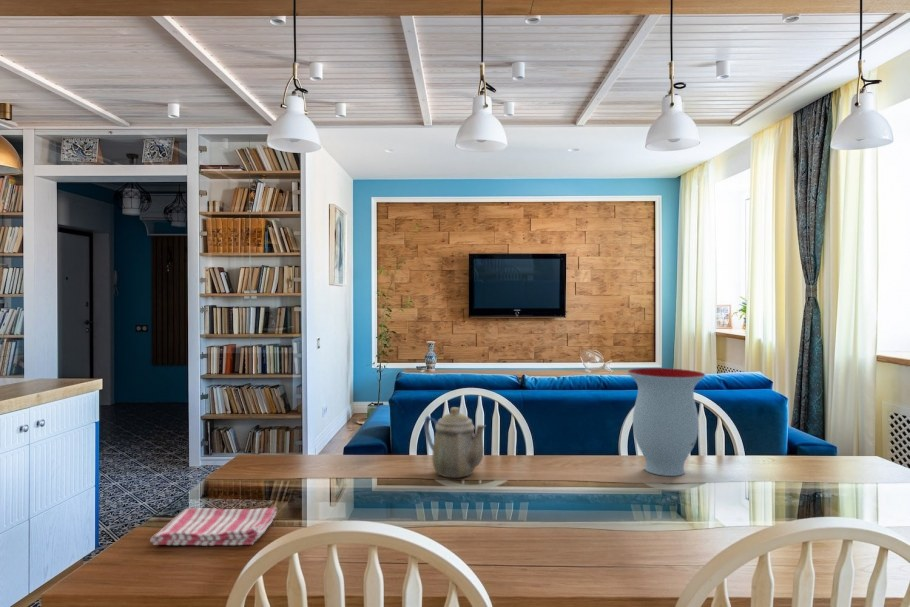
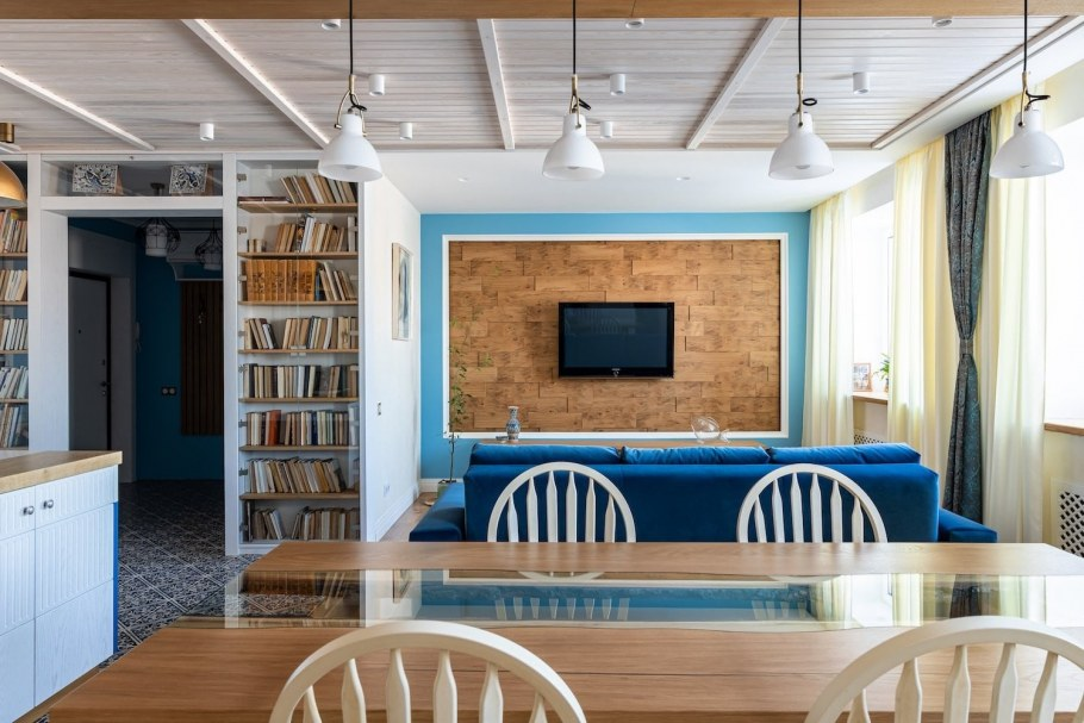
- vase (665, 421)
- teapot (454, 440)
- dish towel (217, 523)
